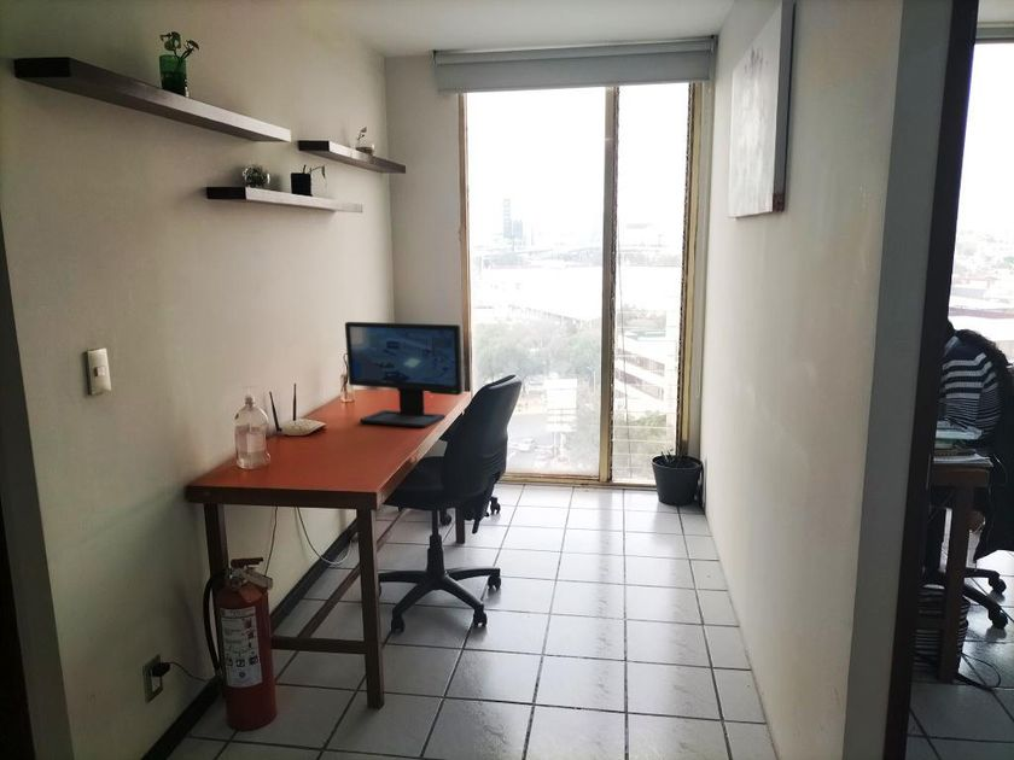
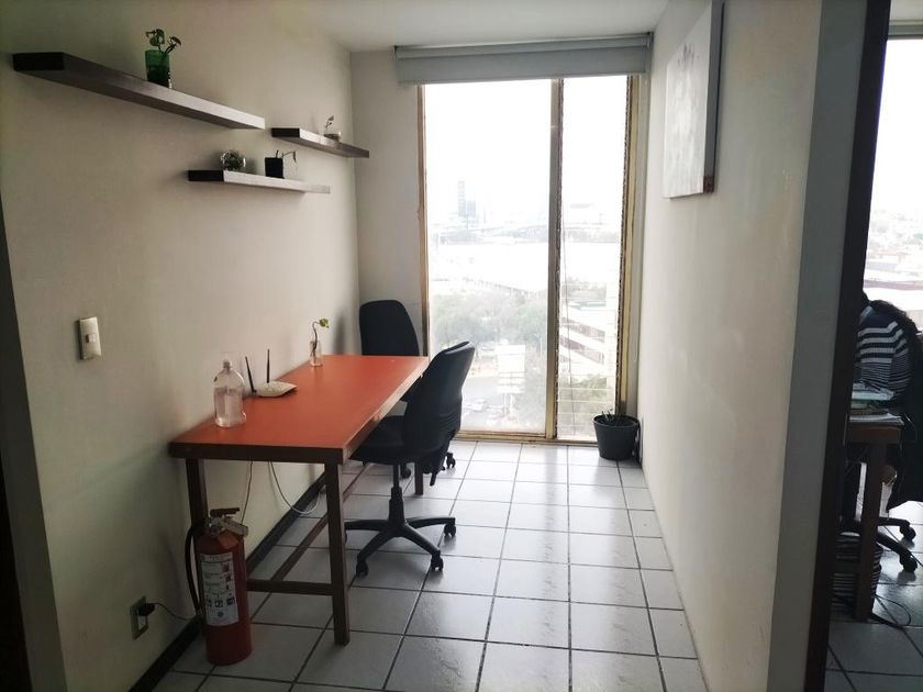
- computer monitor (403, 372)
